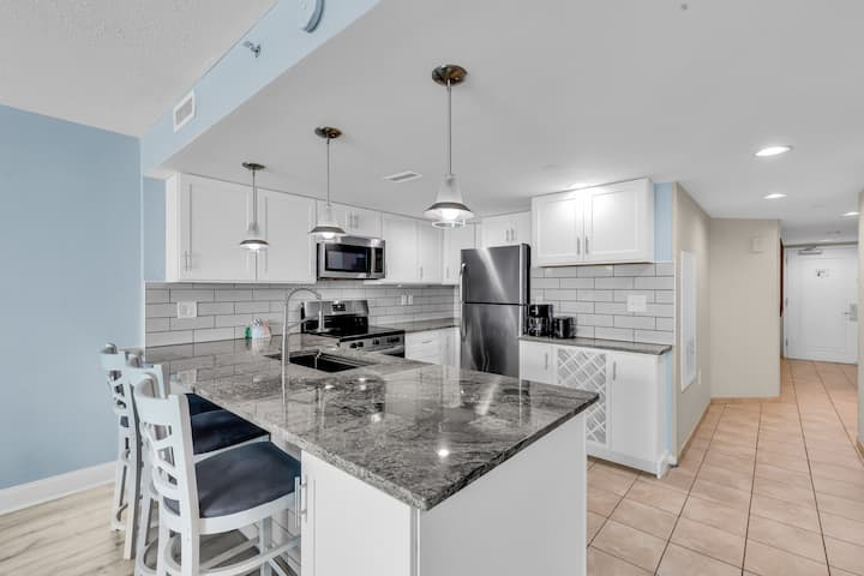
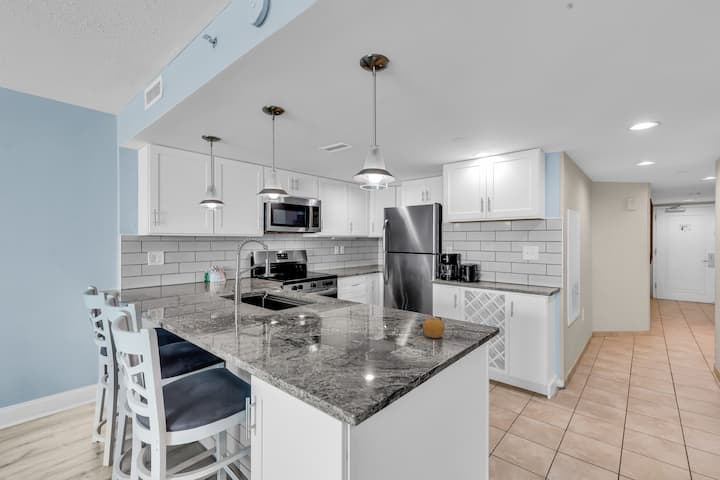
+ fruit (433, 325)
